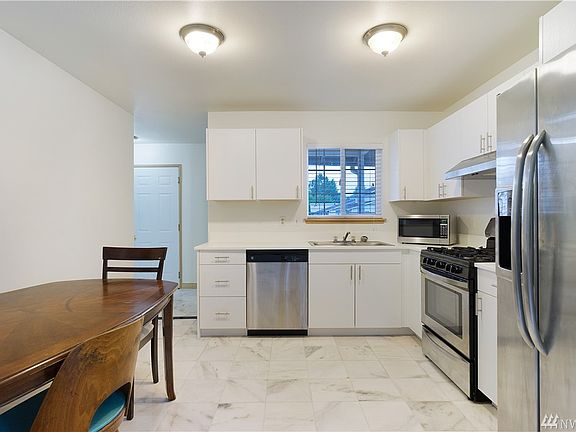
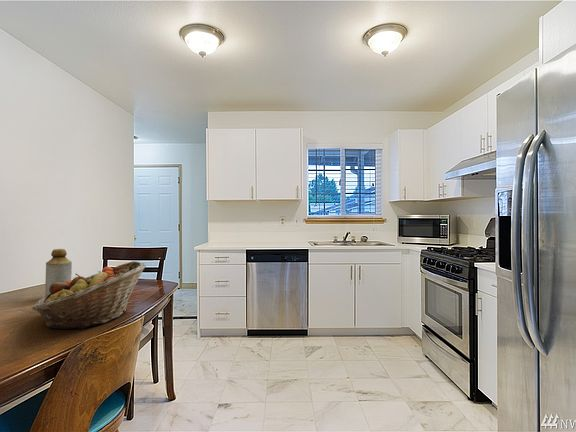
+ fruit basket (94, 290)
+ bottle (58, 273)
